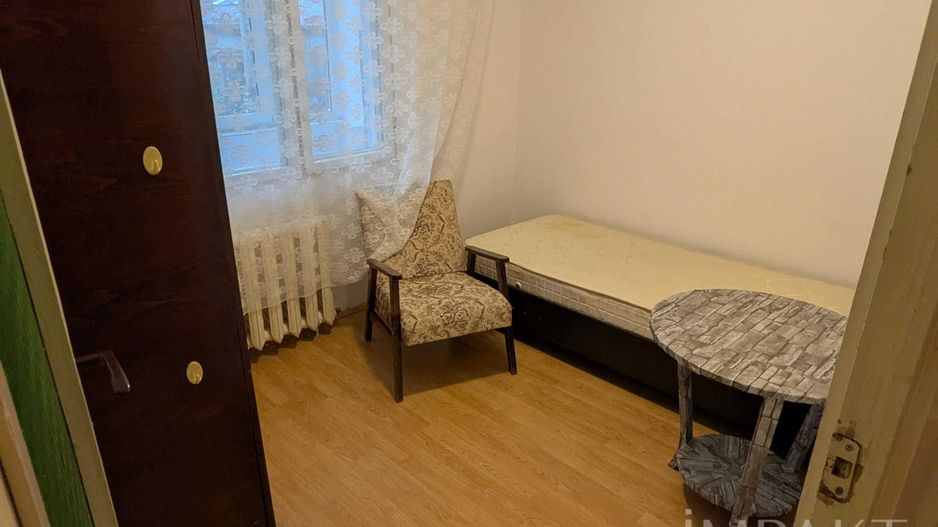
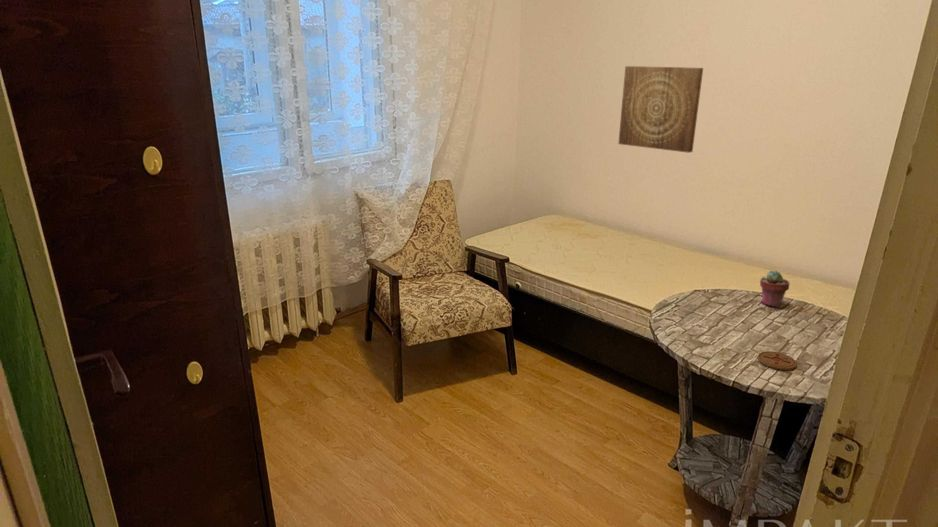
+ potted succulent (773, 287)
+ wall art (658, 108)
+ coaster (776, 360)
